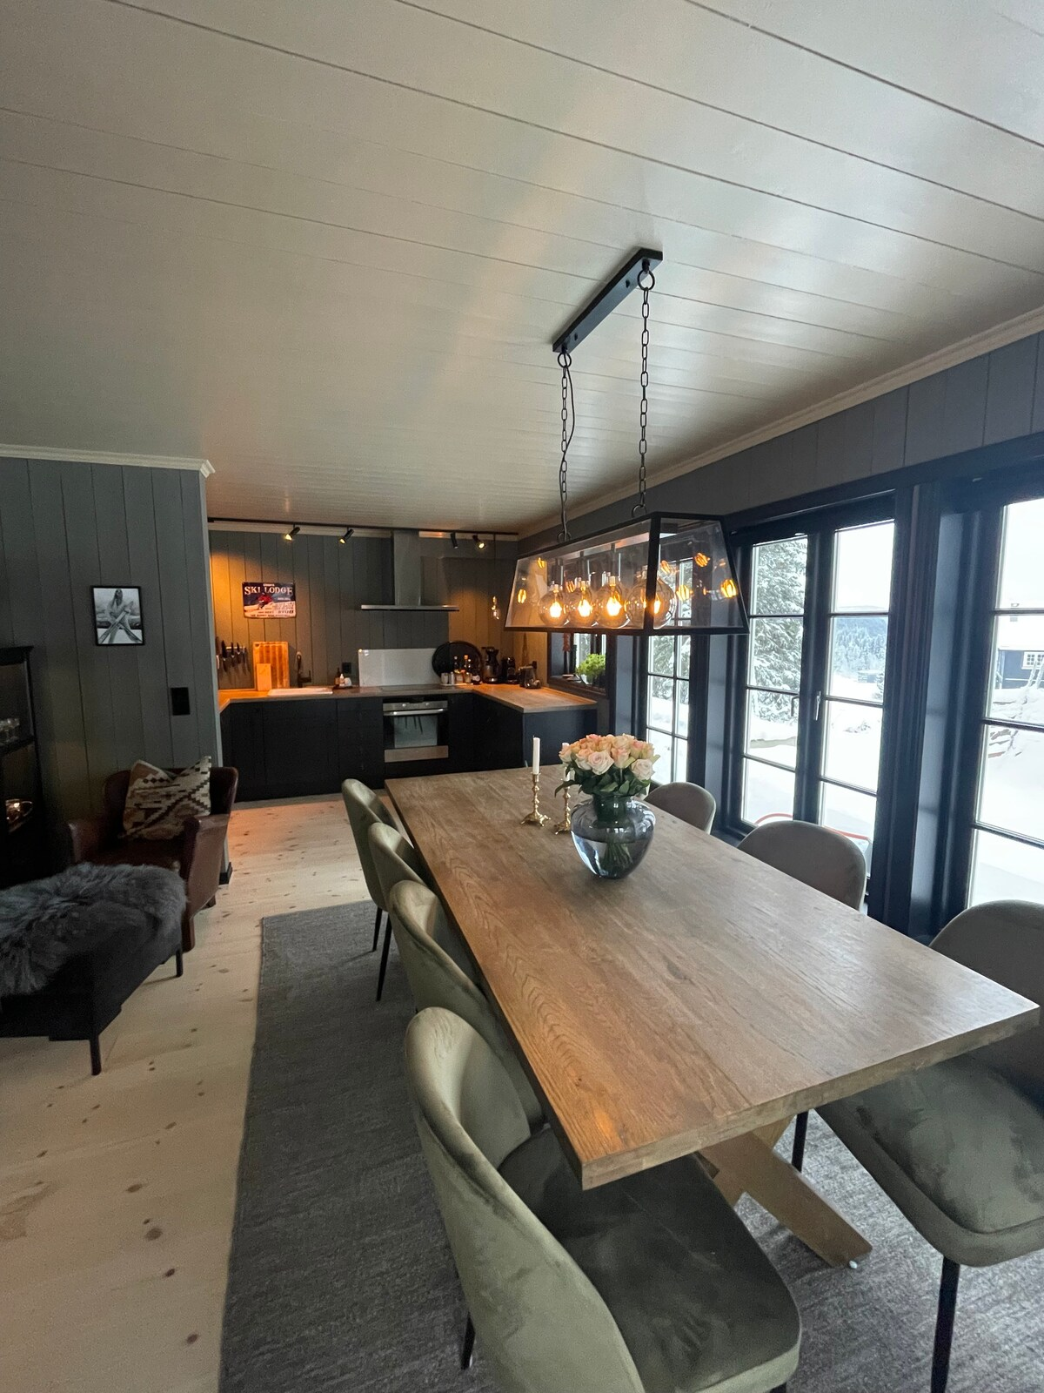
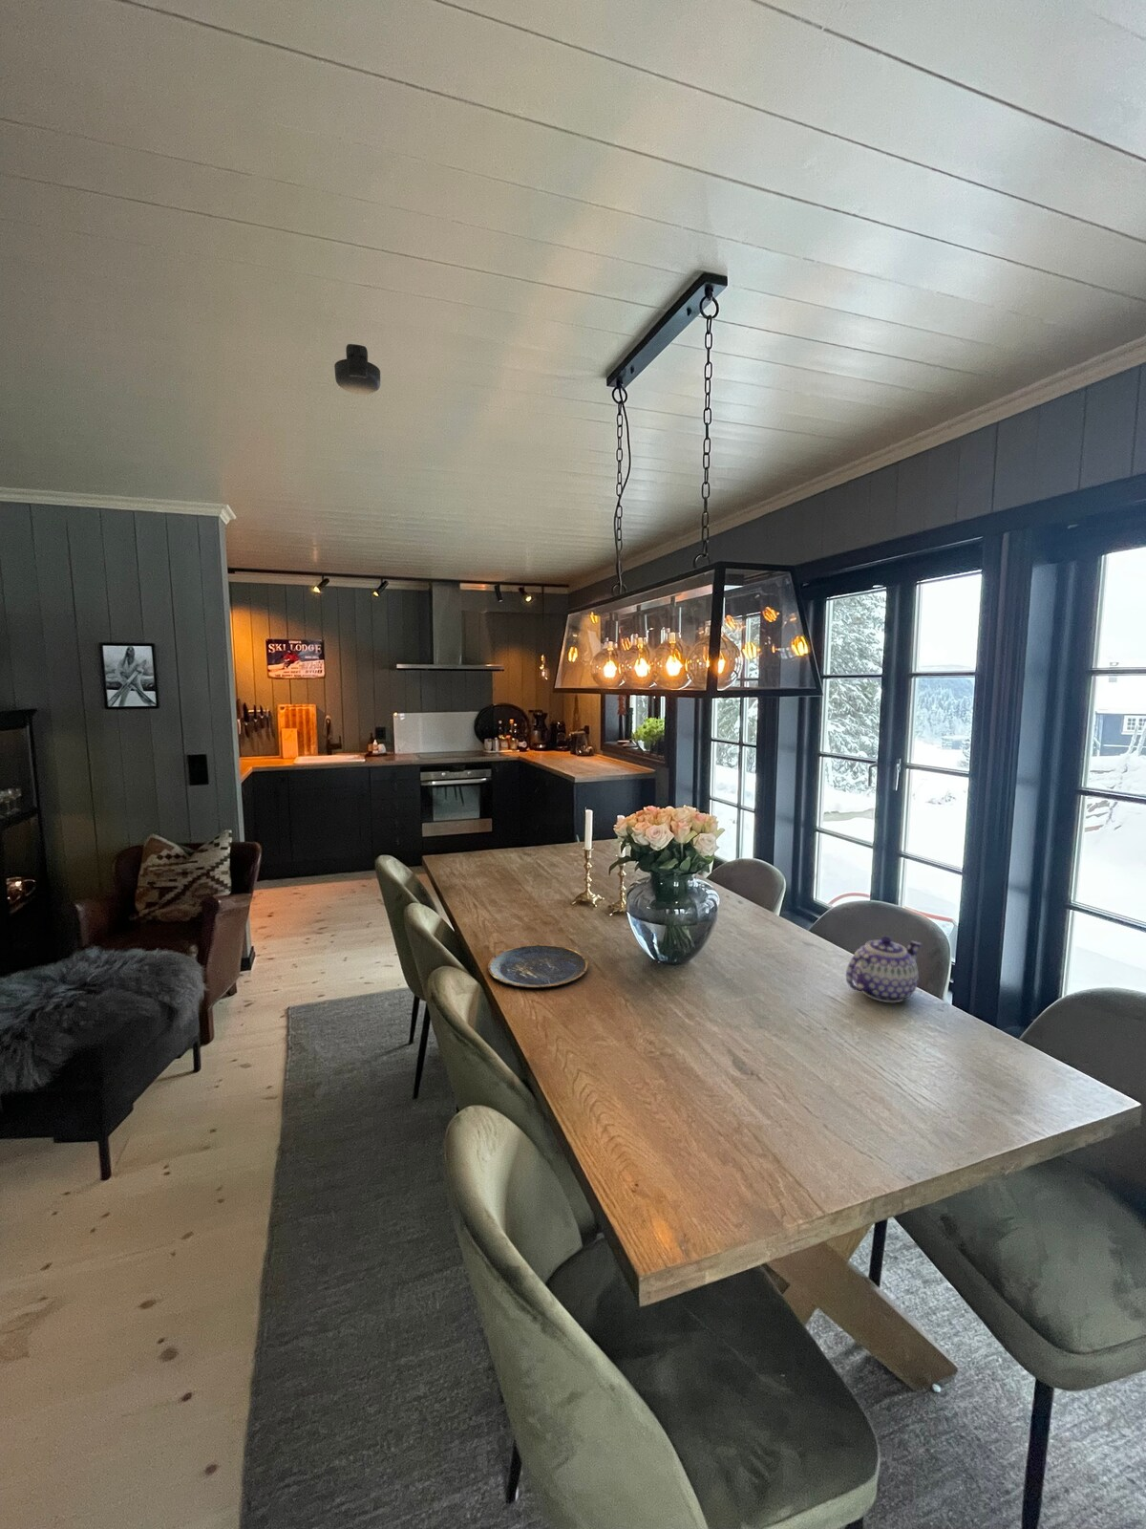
+ plate (538, 966)
+ teapot (885, 964)
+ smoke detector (358, 368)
